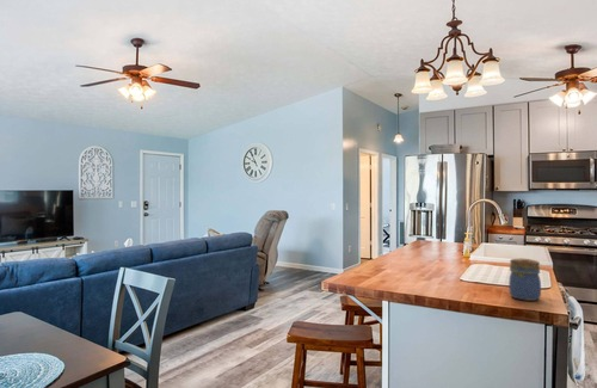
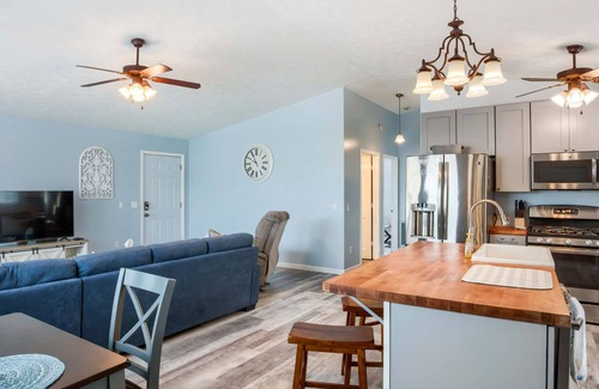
- jar (525, 278)
